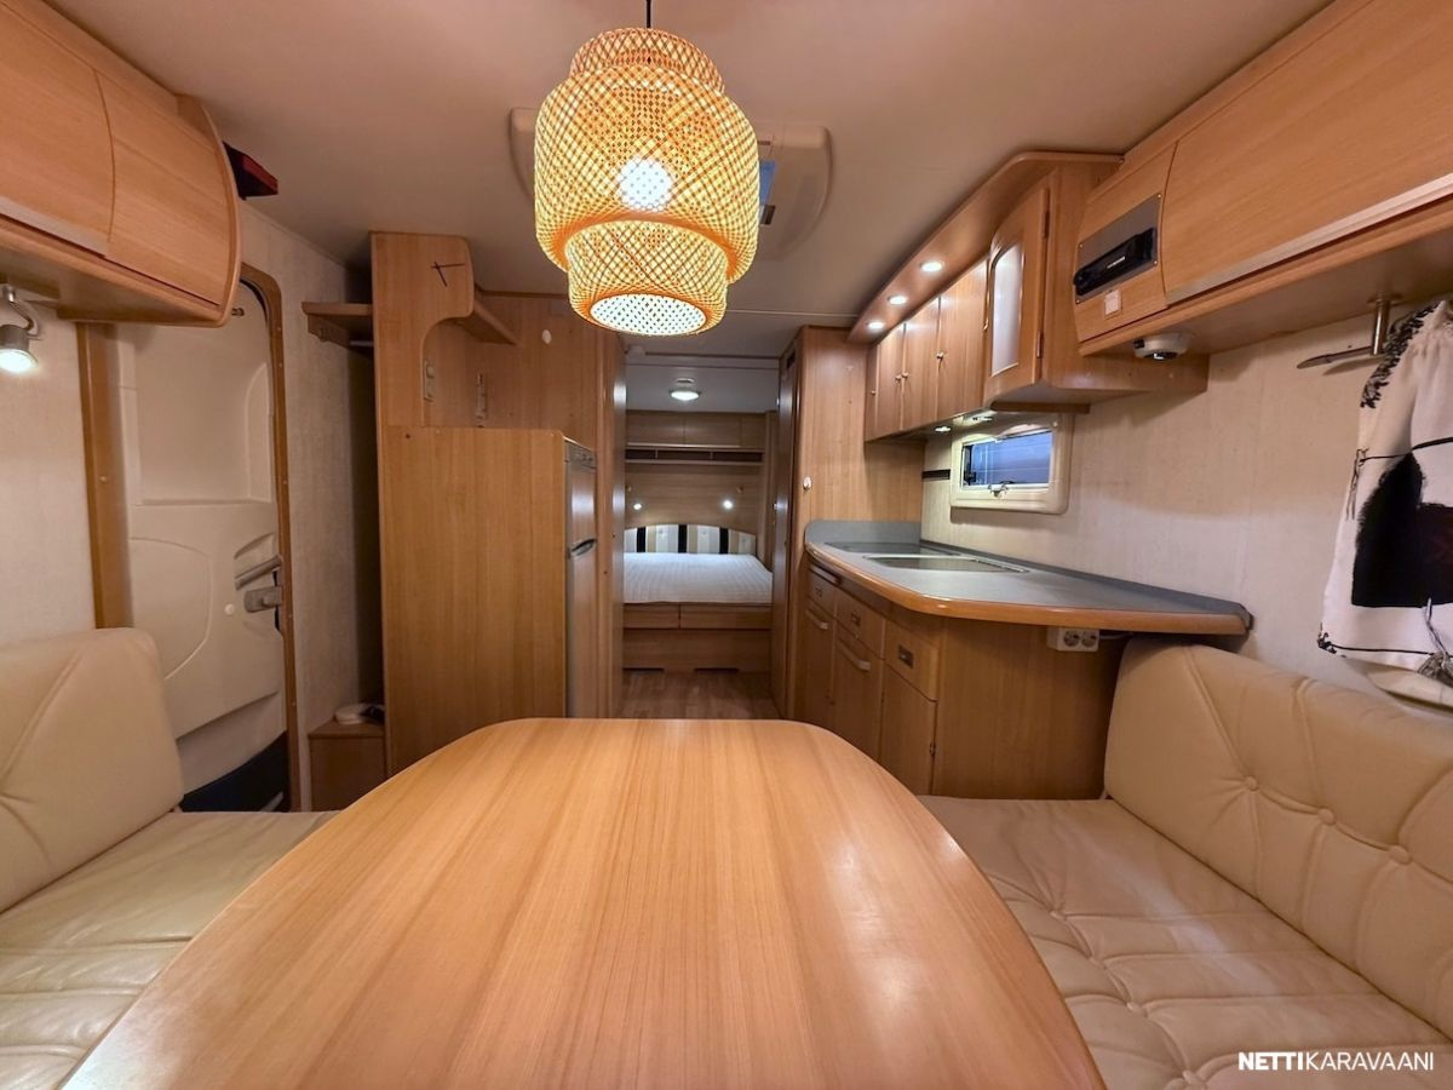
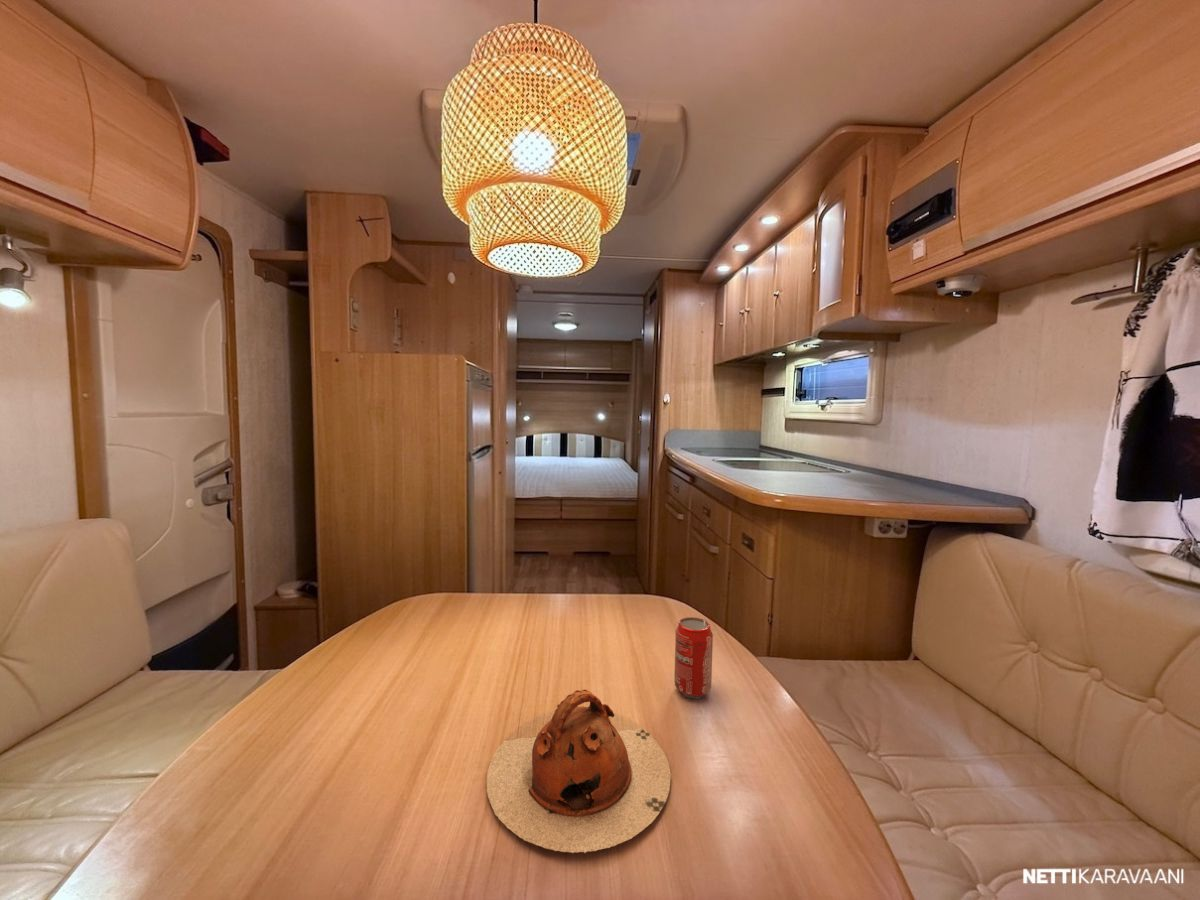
+ beverage can (693, 657)
+ teapot (579, 727)
